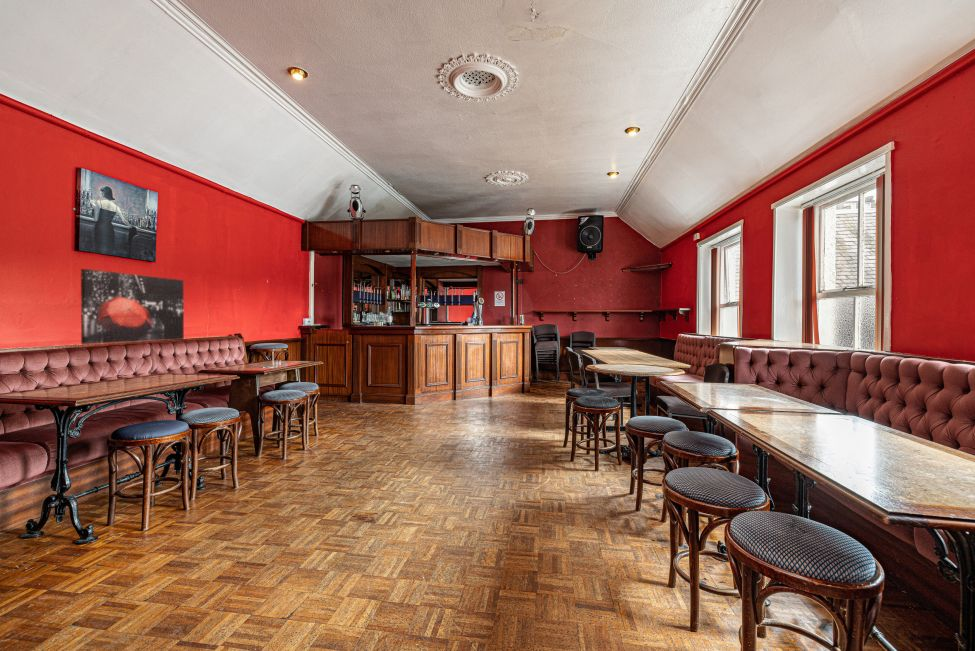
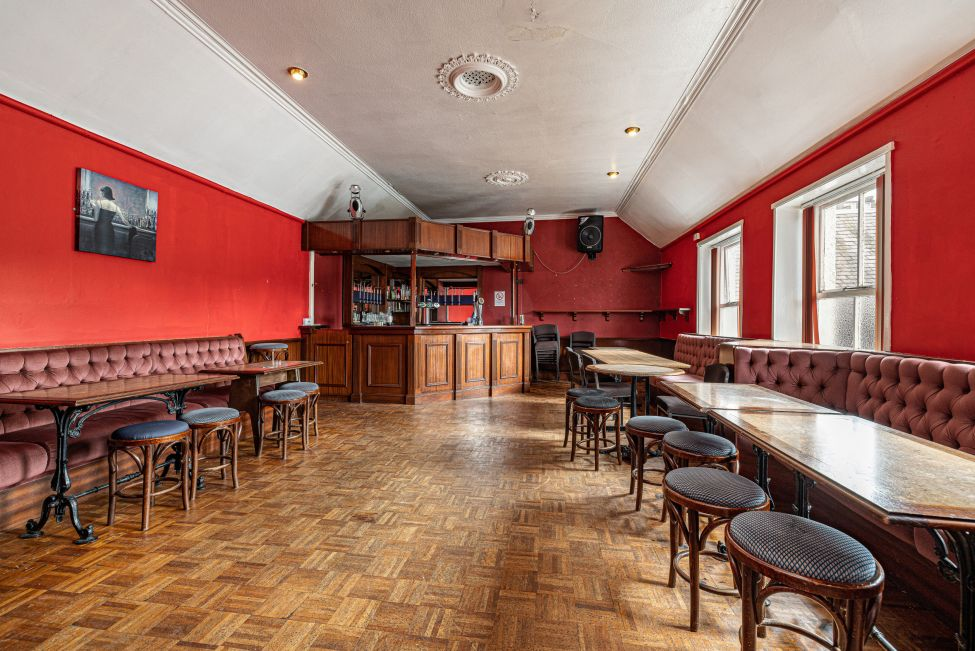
- wall art (138, 308)
